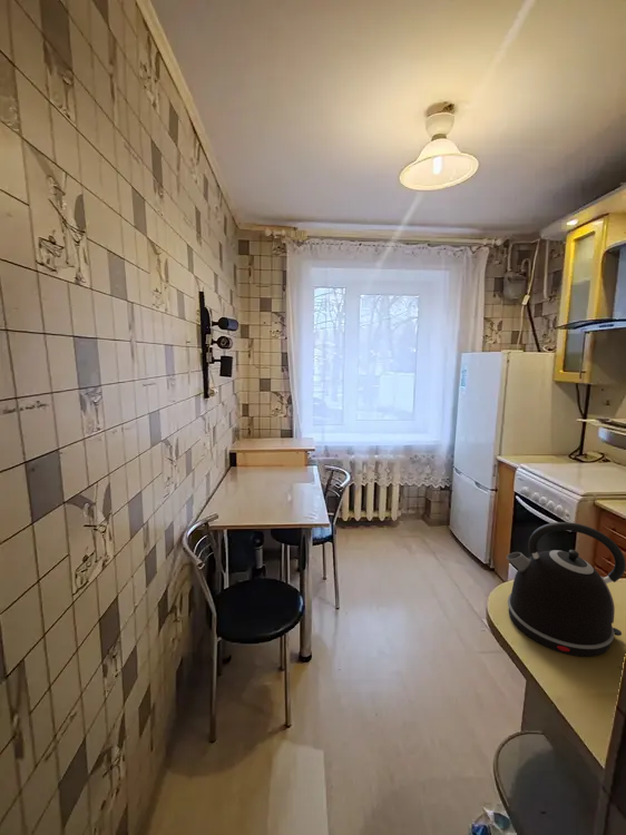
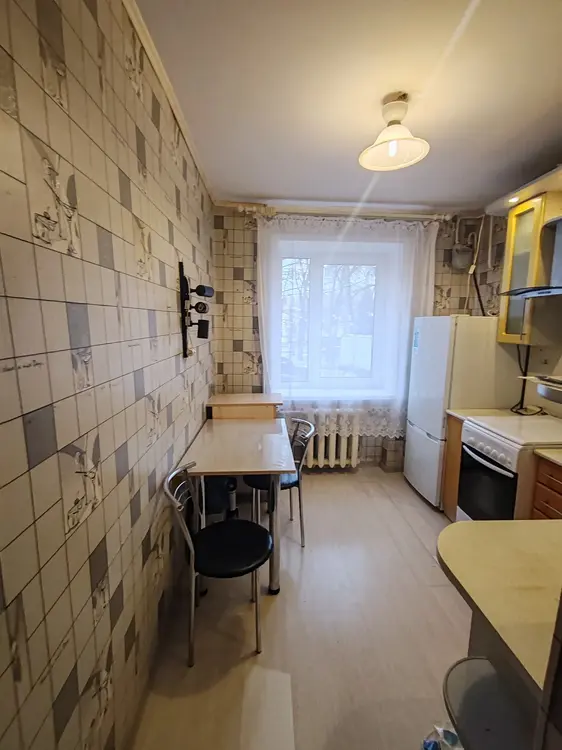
- kettle (564, 573)
